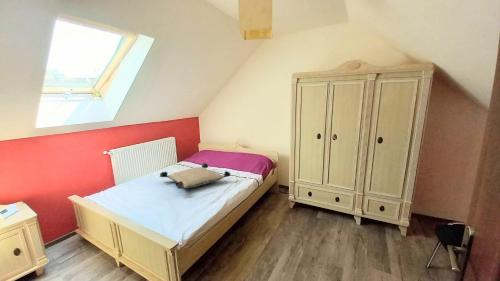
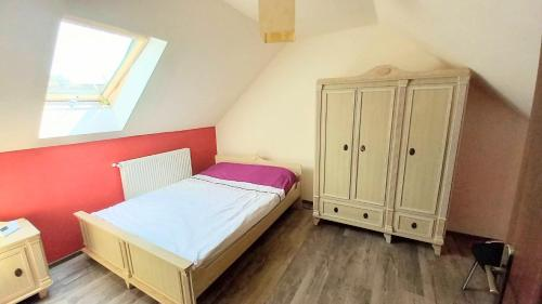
- pillow (195, 176)
